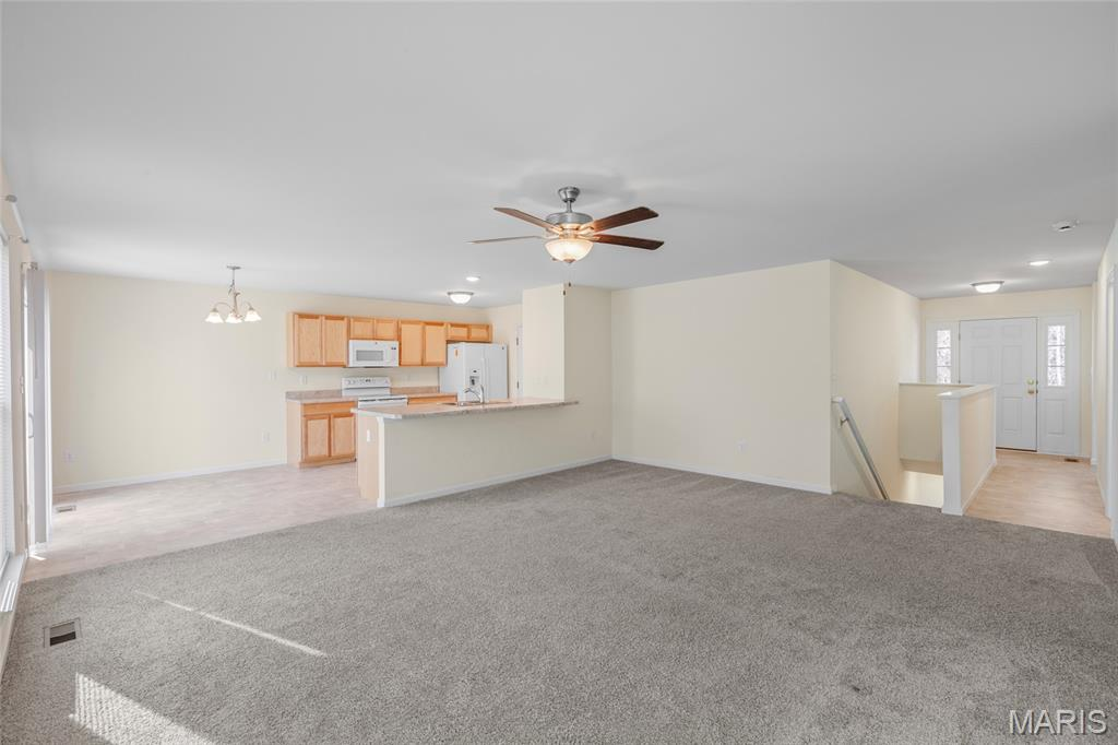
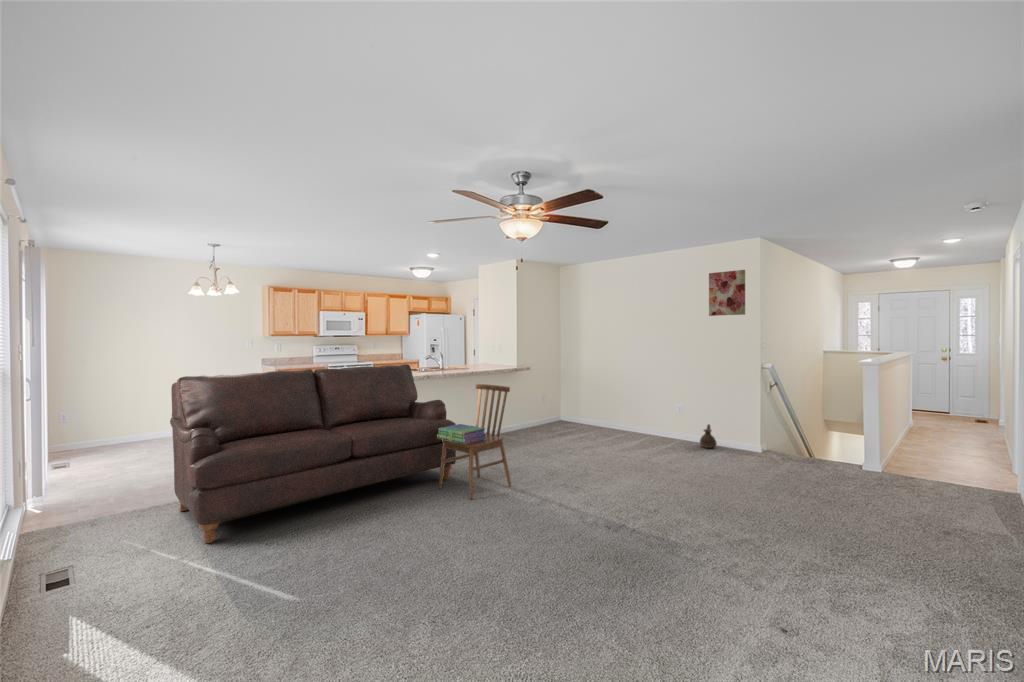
+ wall art (726, 293)
+ stack of books (461, 433)
+ sofa (323, 430)
+ dining chair (476, 441)
+ ceramic jug (708, 436)
